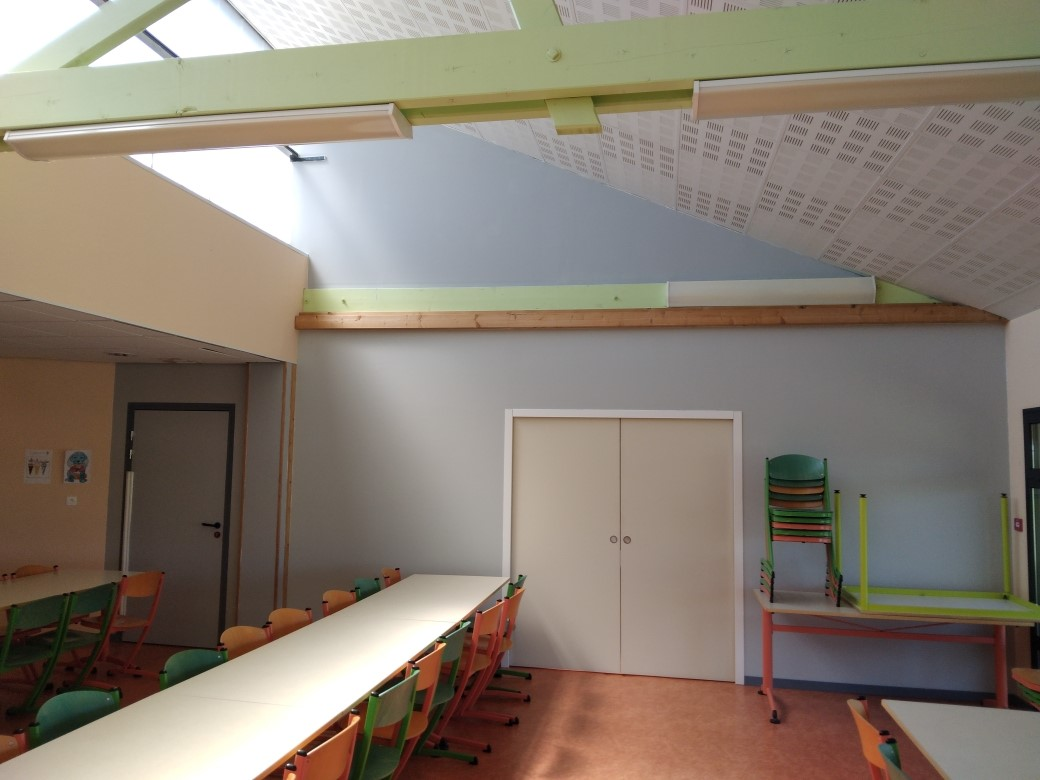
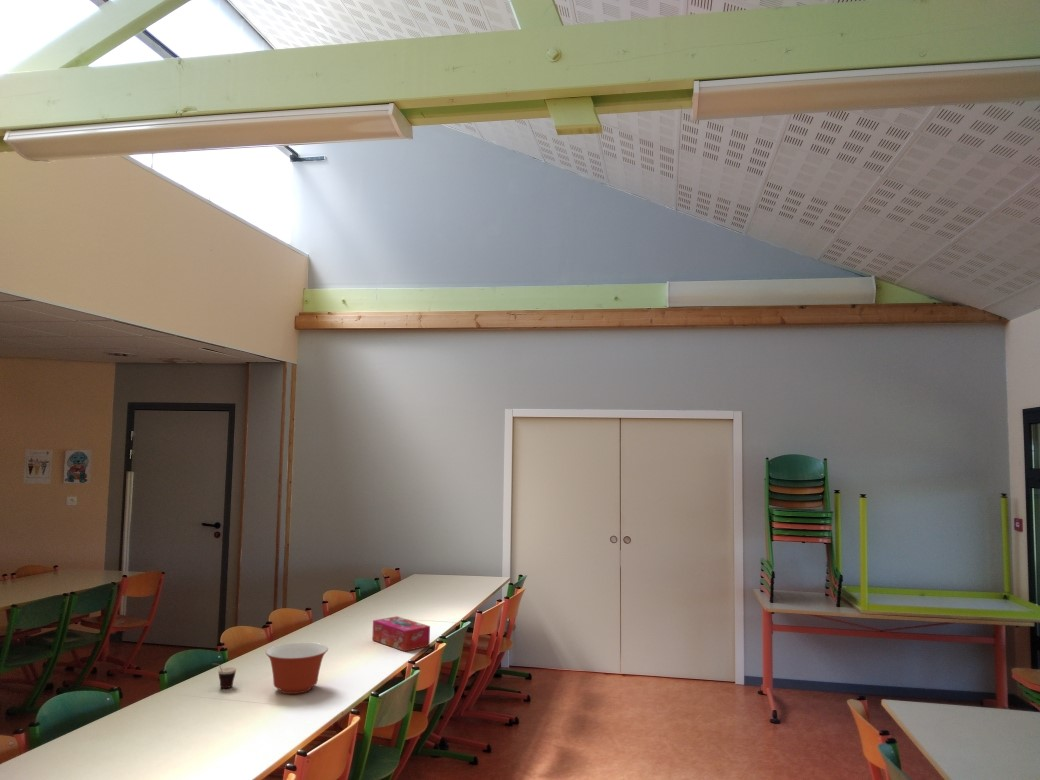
+ tissue box (400, 633)
+ cup (222, 674)
+ mixing bowl (296, 669)
